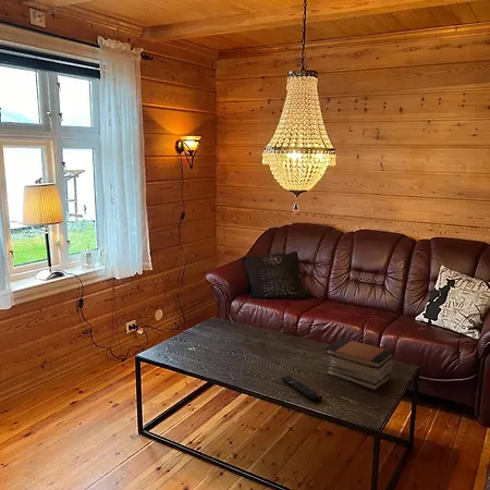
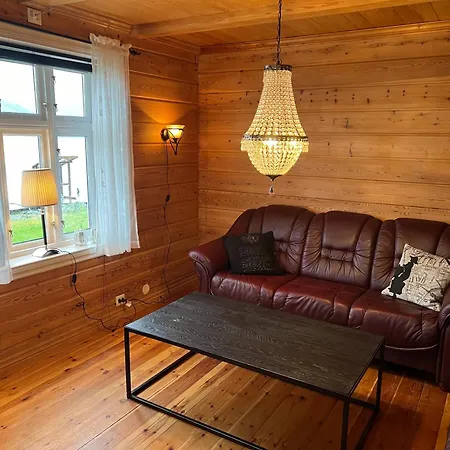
- book stack (359, 363)
- remote control (301, 388)
